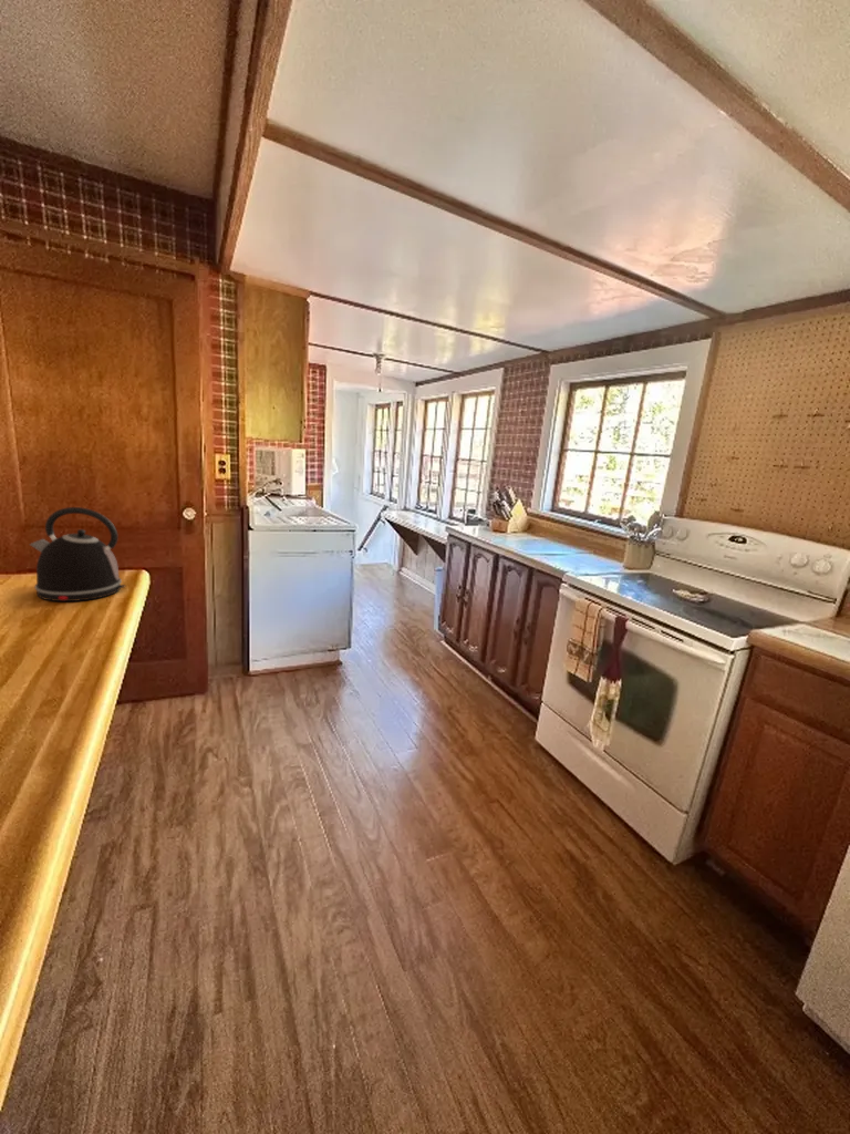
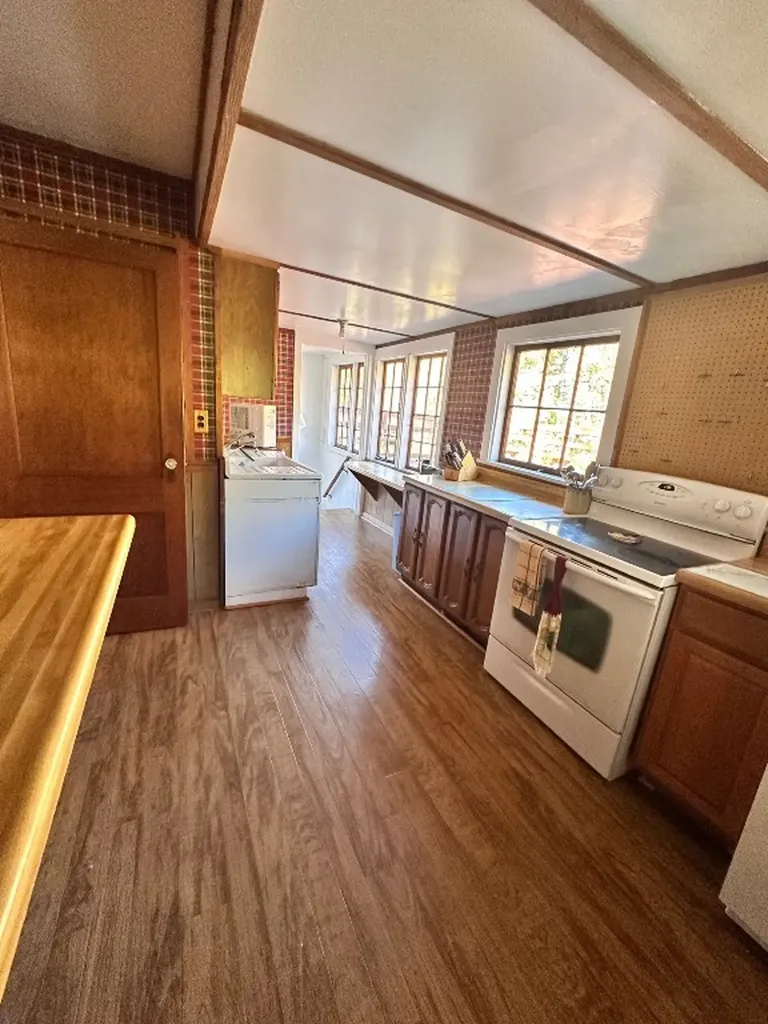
- kettle (77, 549)
